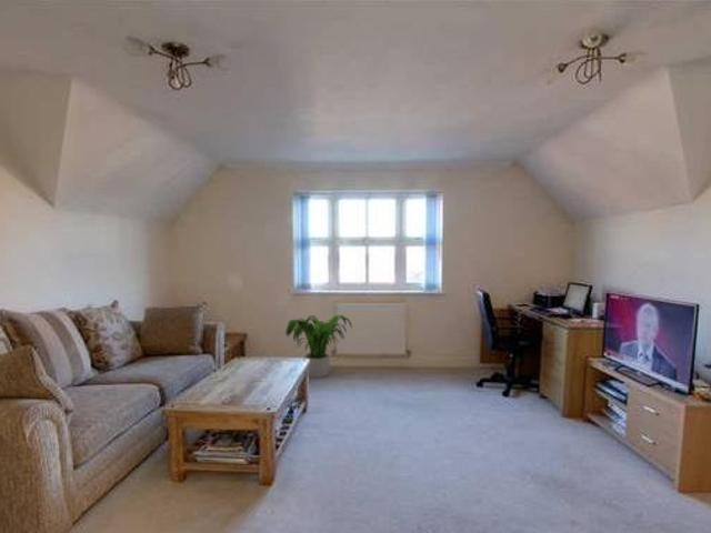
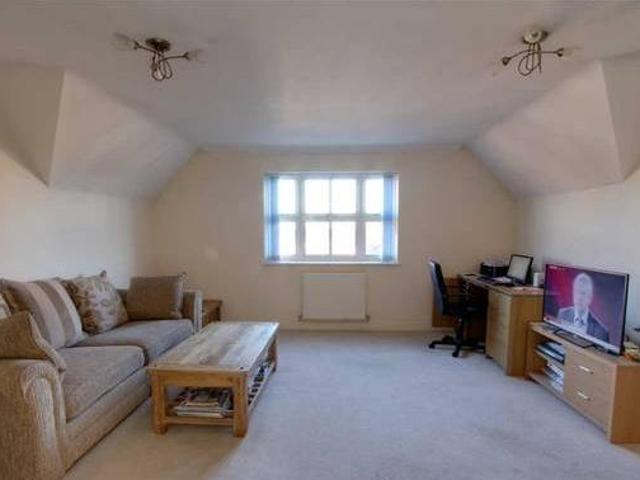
- potted plant (319, 345)
